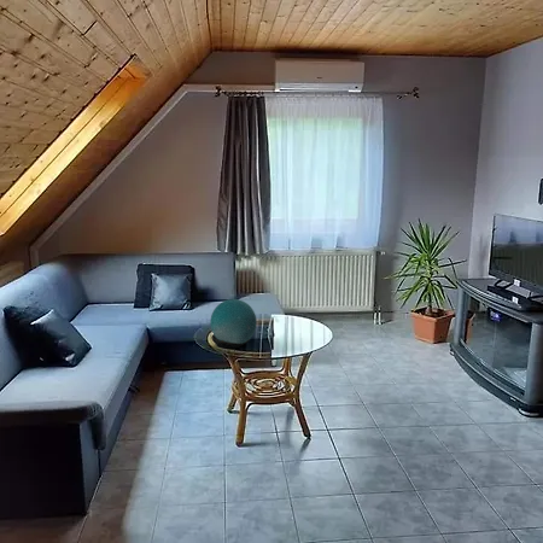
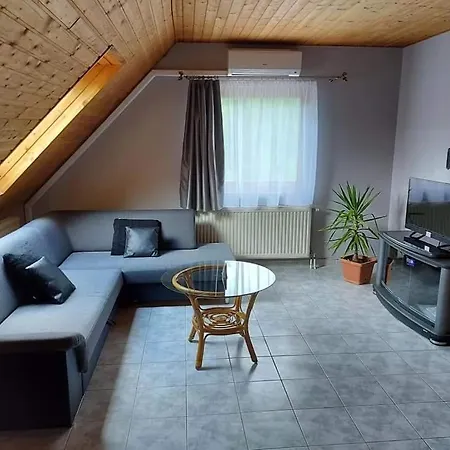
- decorative orb (233, 321)
